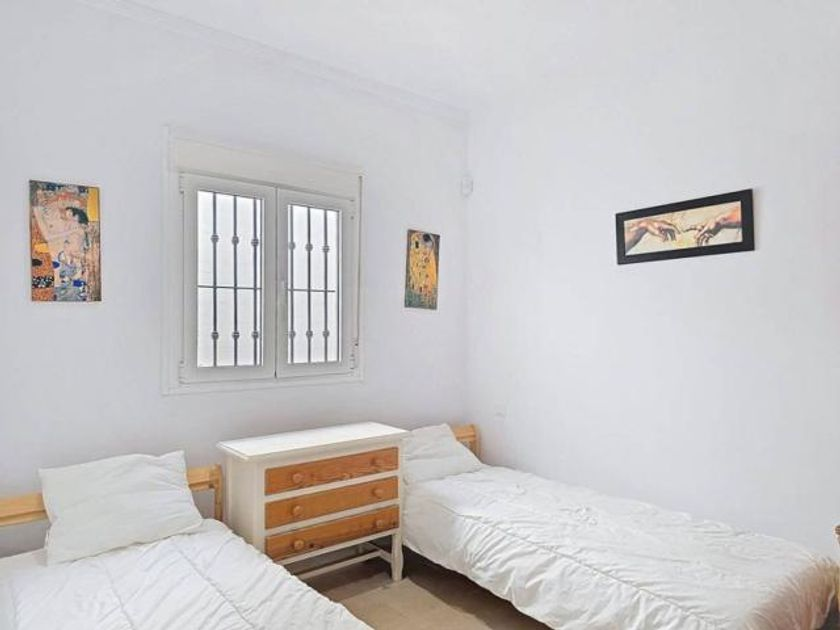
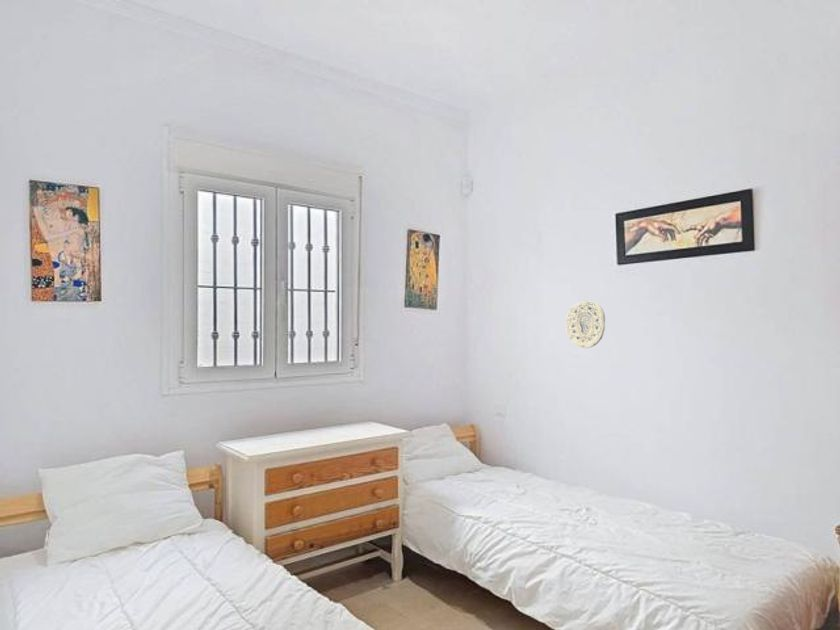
+ decorative plate (584, 324)
